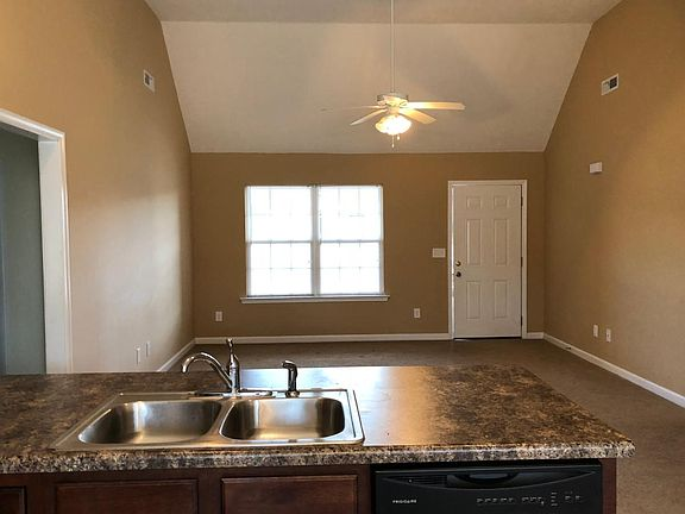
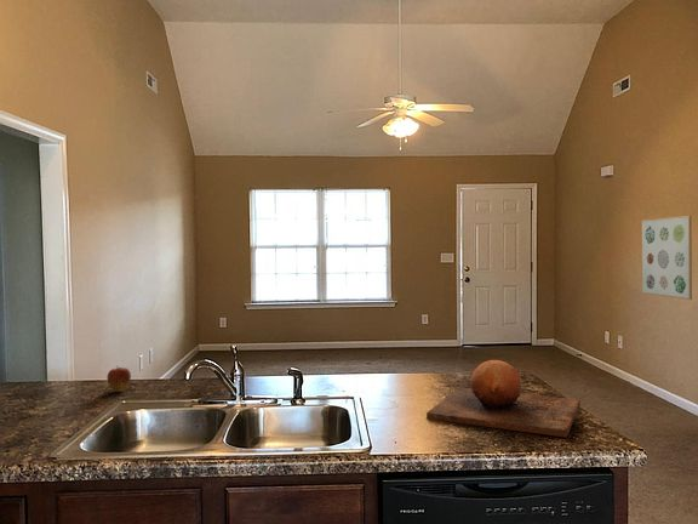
+ chopping board (505, 386)
+ wall art (664, 257)
+ apple (119, 376)
